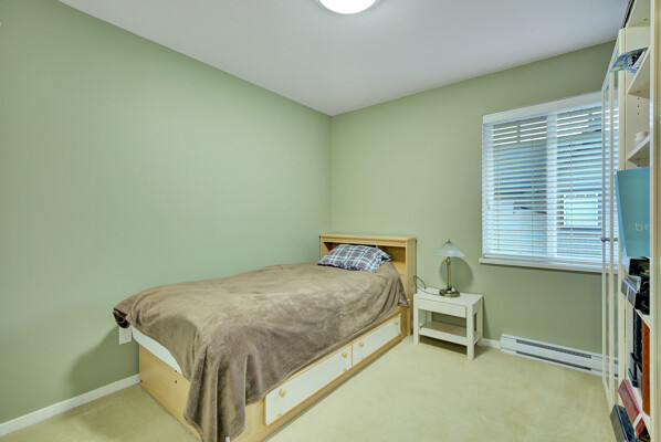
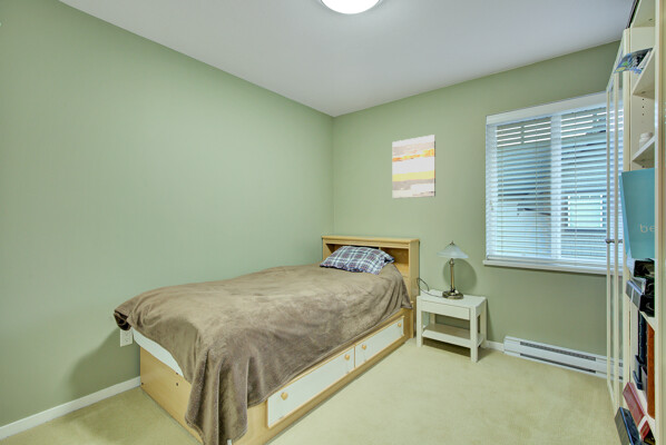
+ wall art (413, 168)
